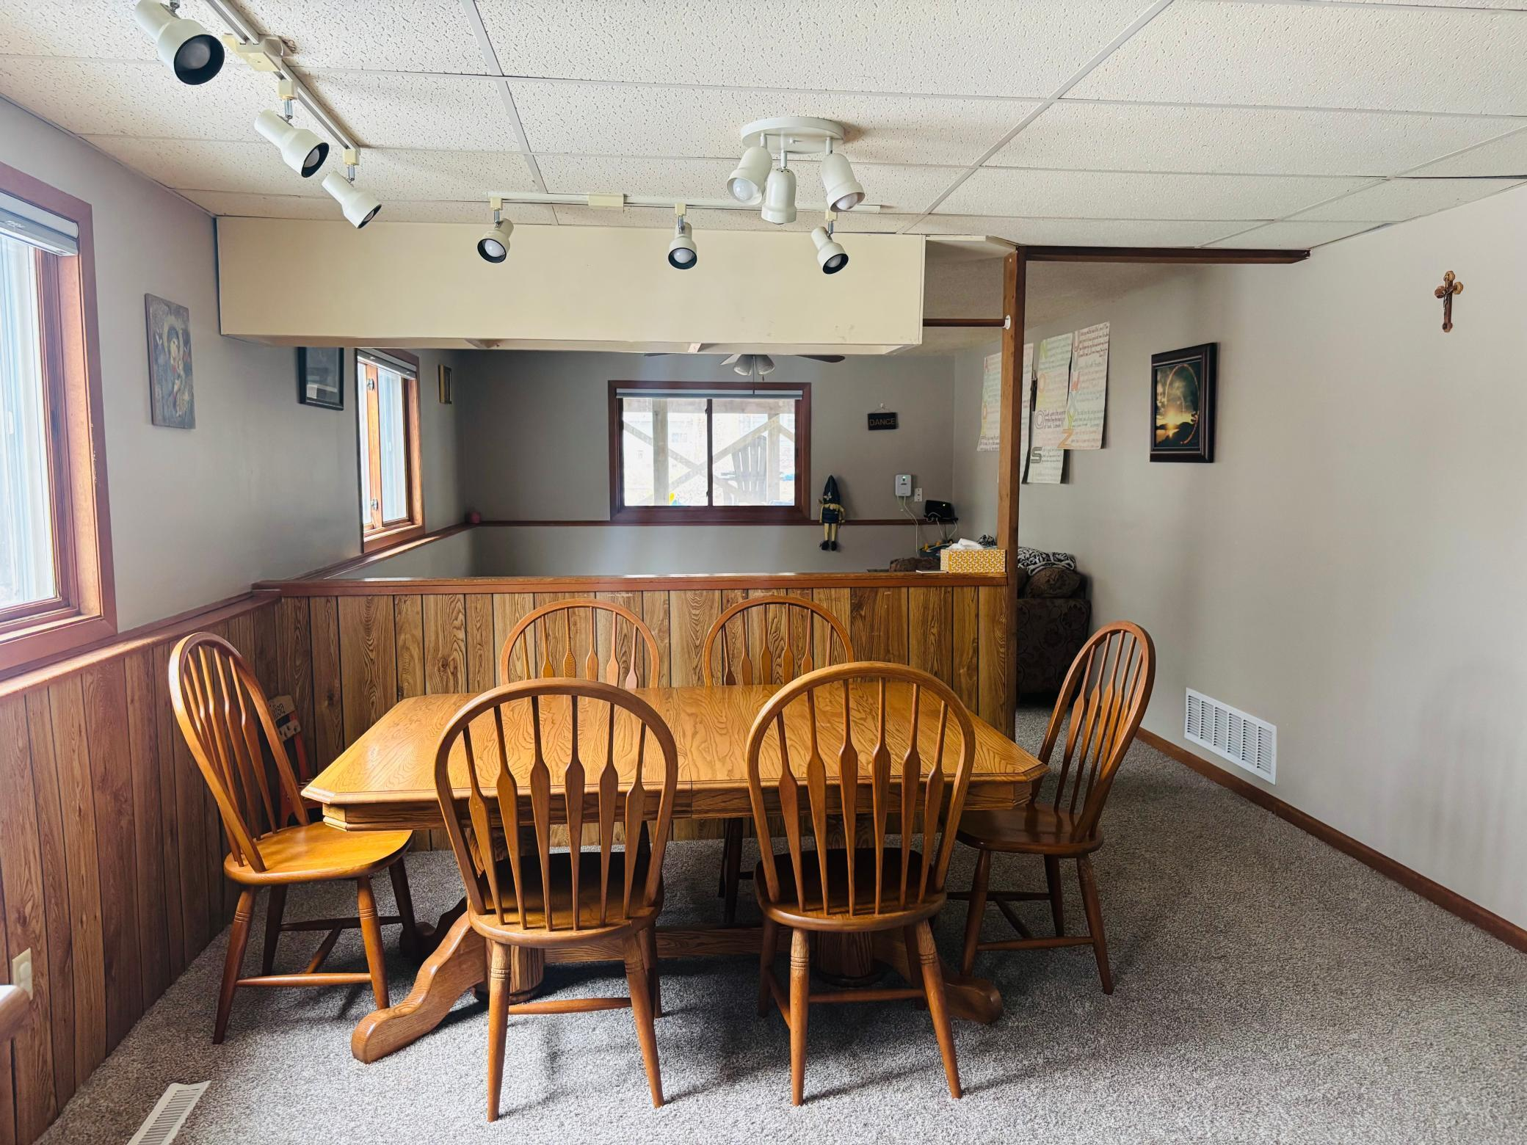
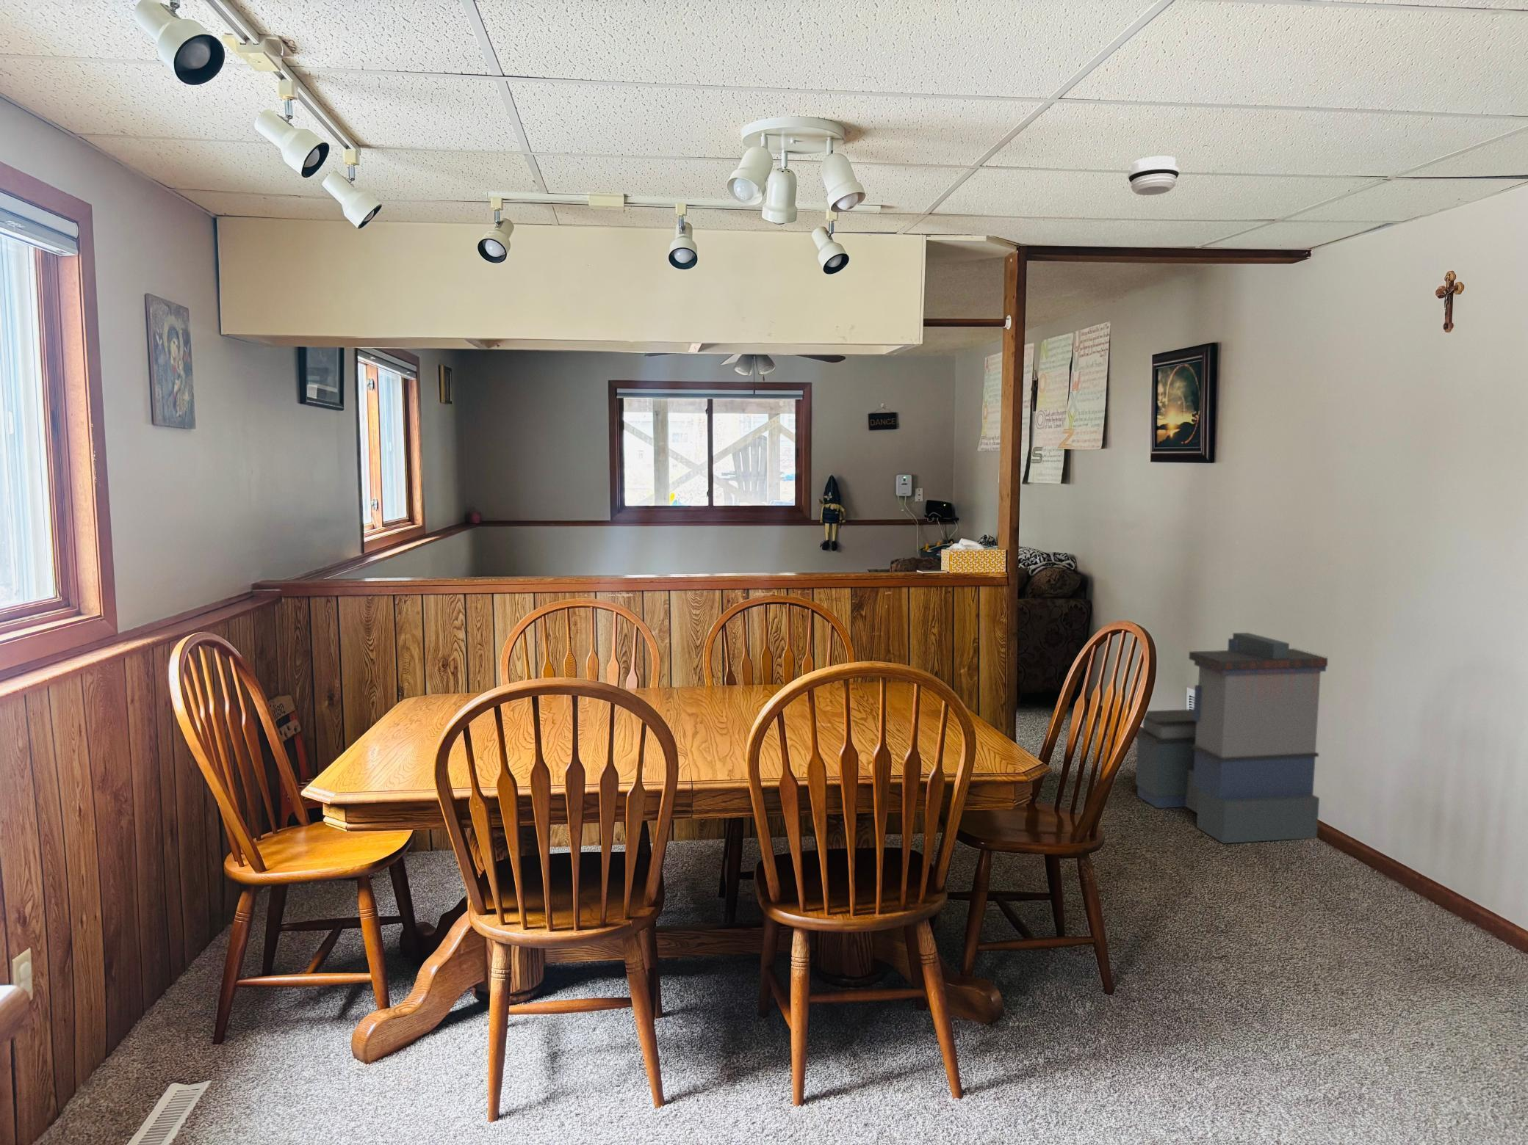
+ storage bin (1227, 724)
+ smoke detector (1154, 176)
